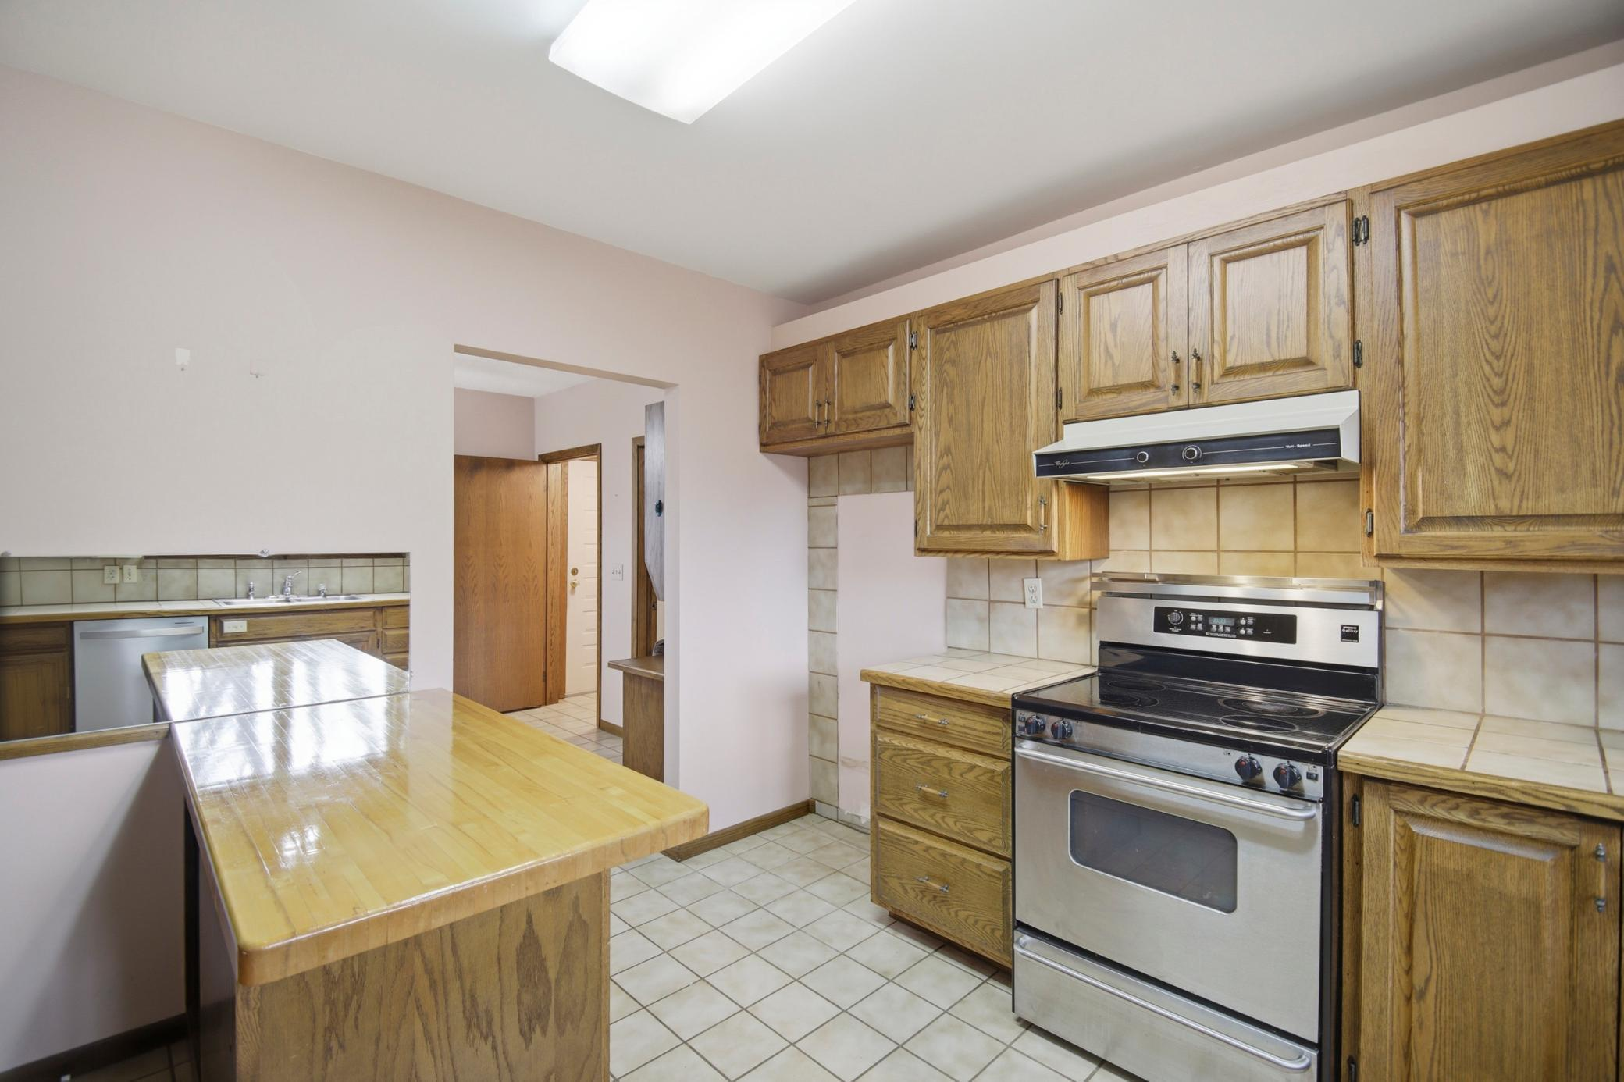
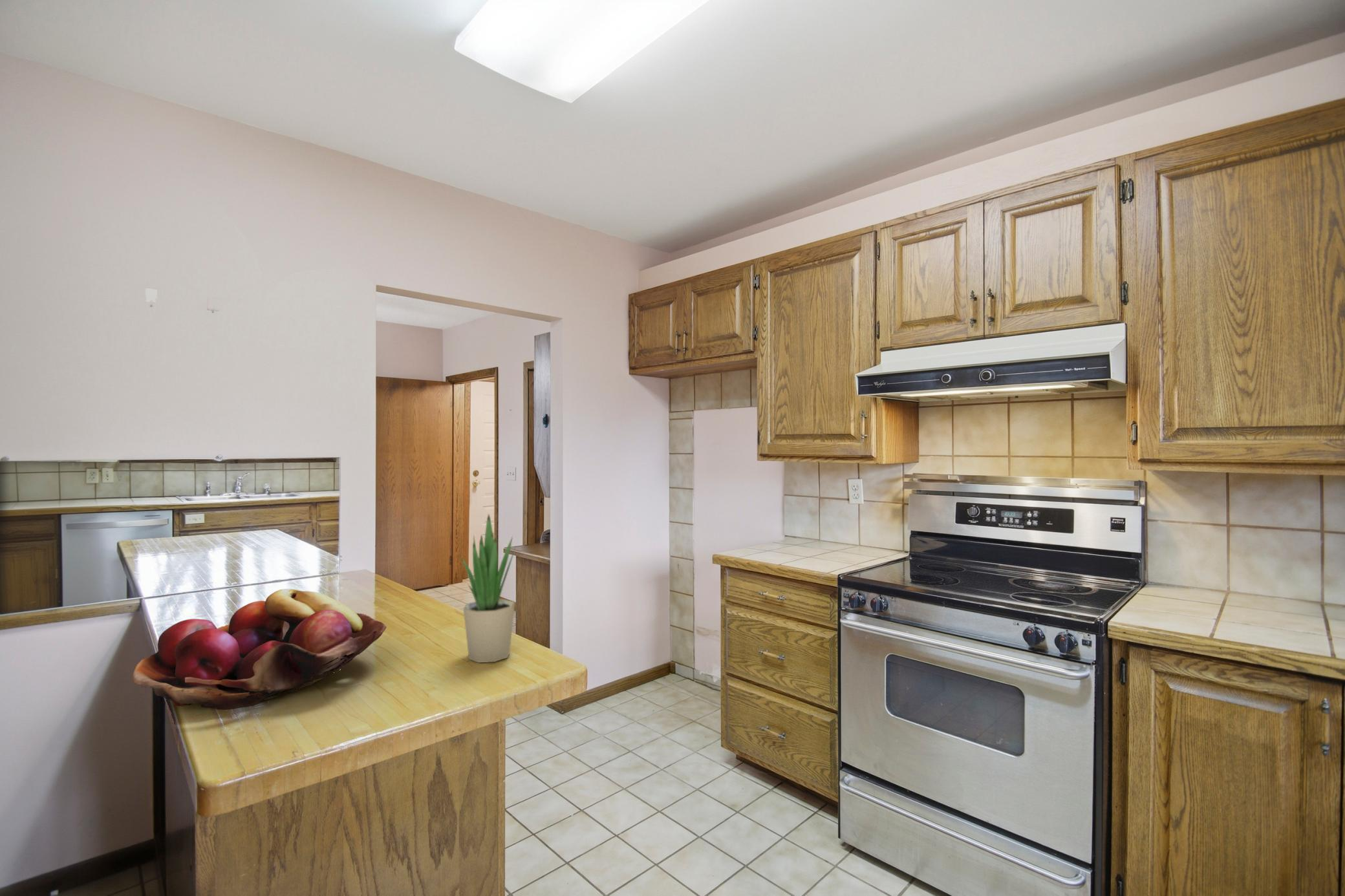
+ fruit basket (274, 638)
+ potted plant (486, 586)
